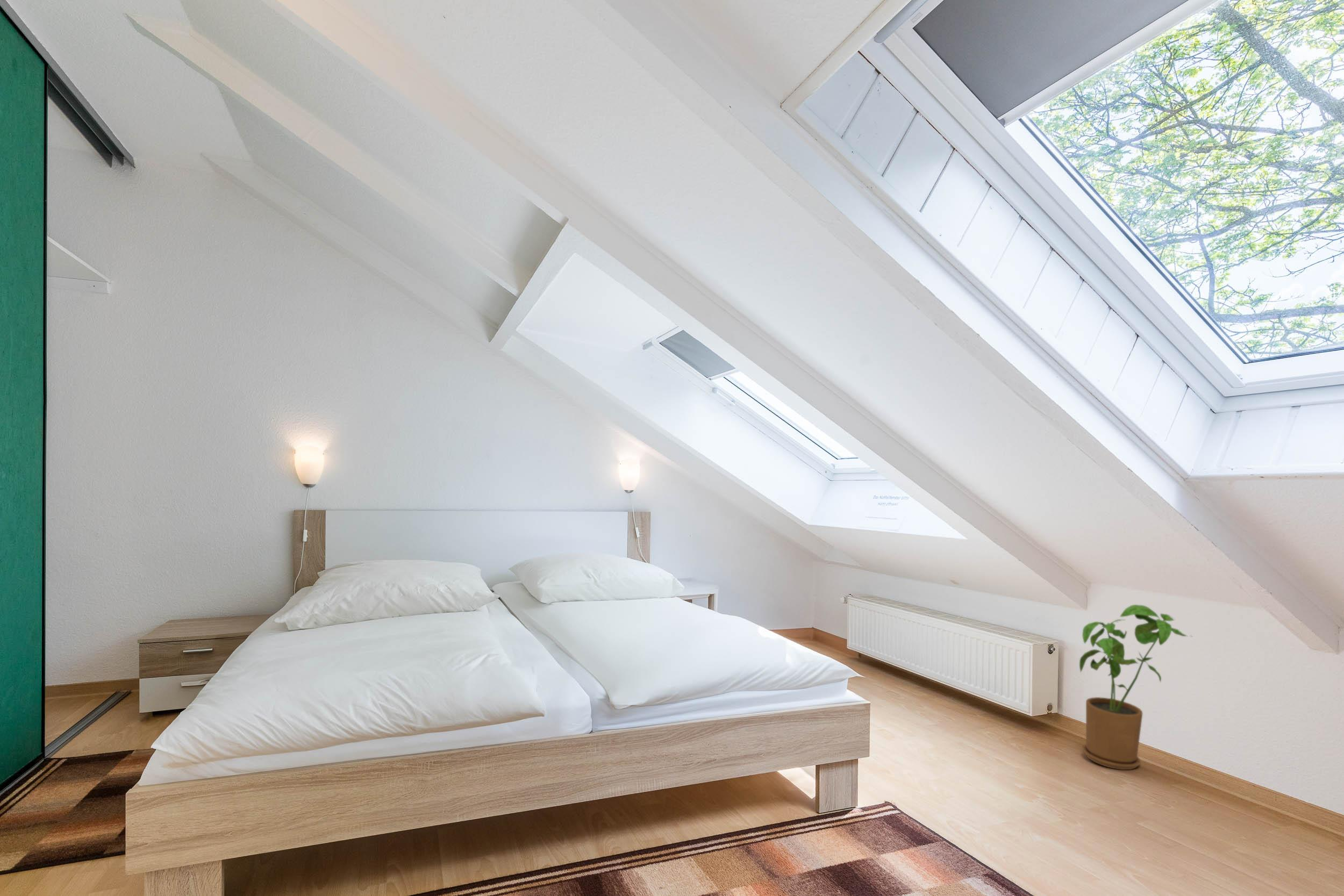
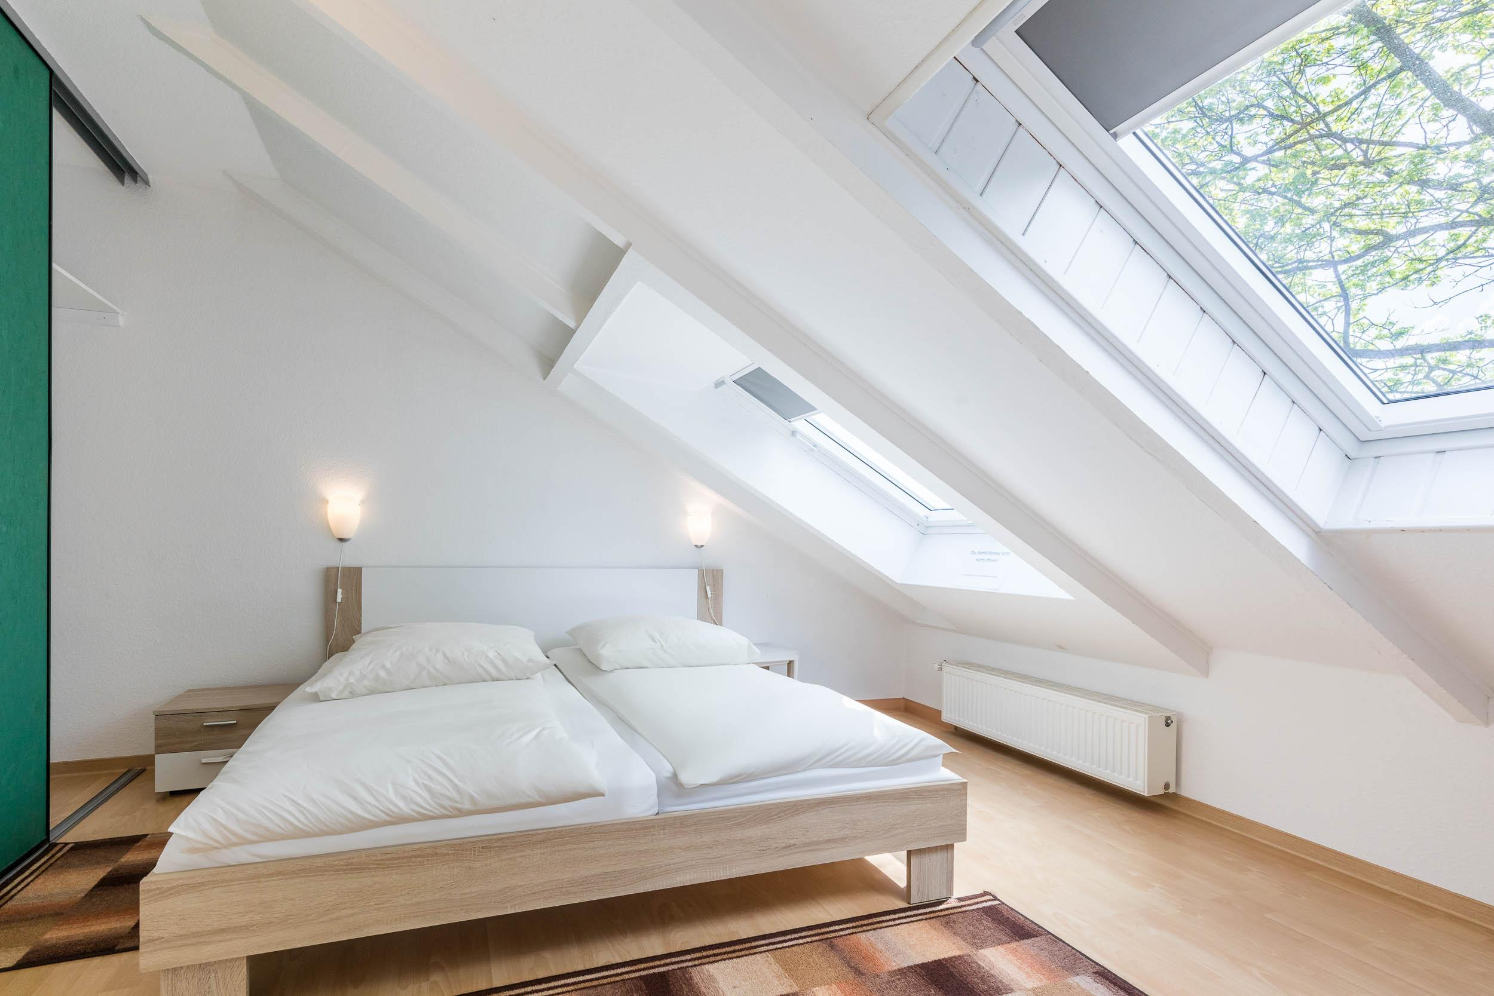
- house plant (1114, 684)
